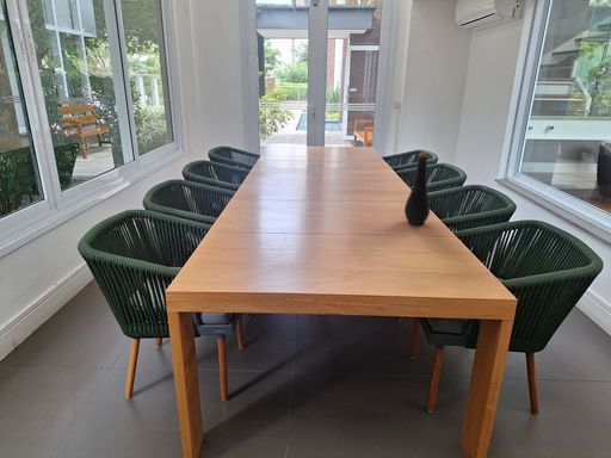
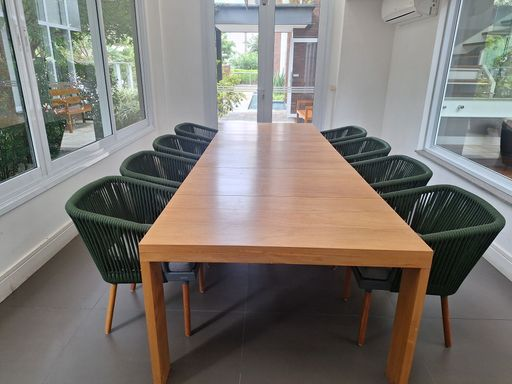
- bottle (419, 188)
